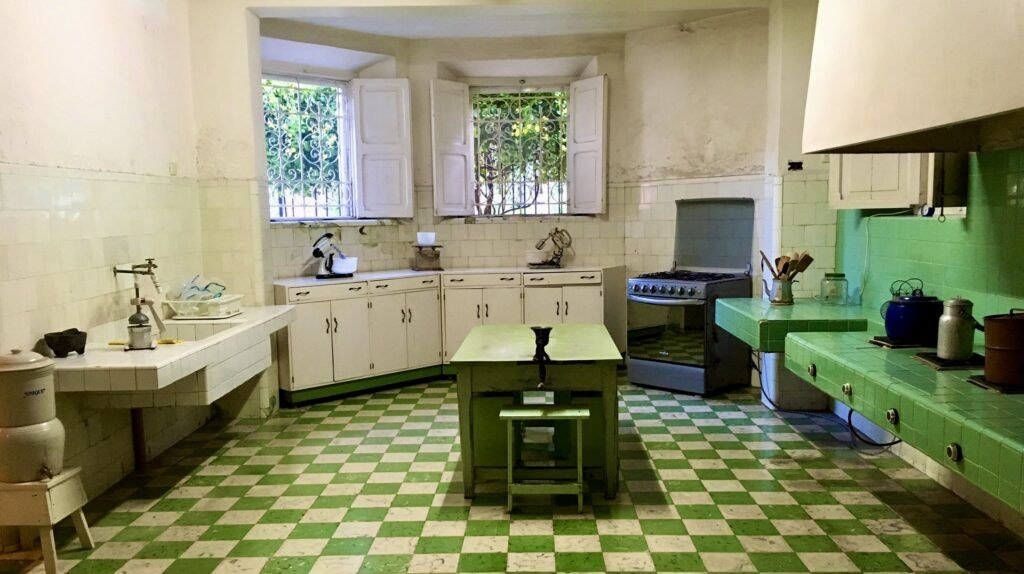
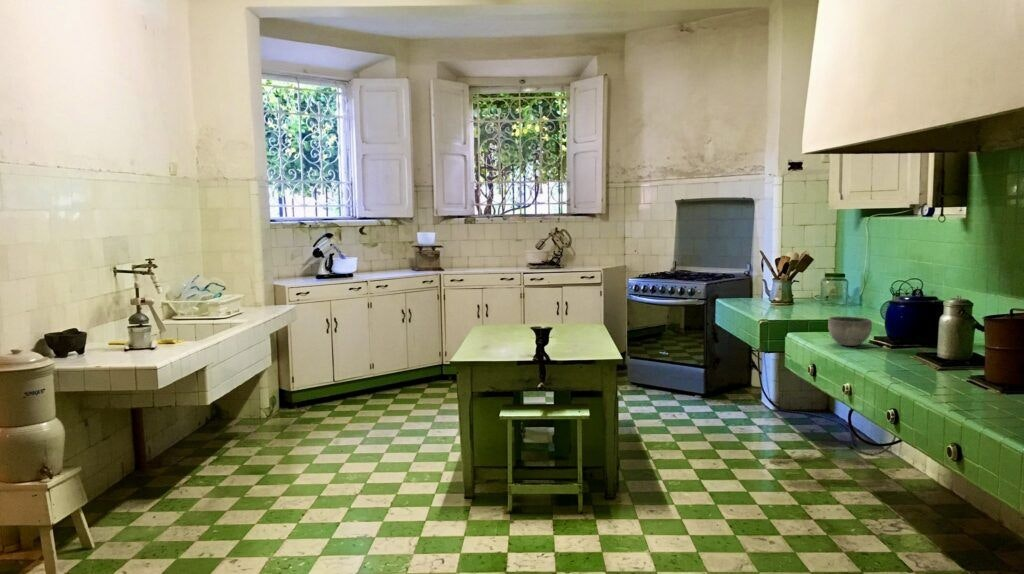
+ bowl (849, 331)
